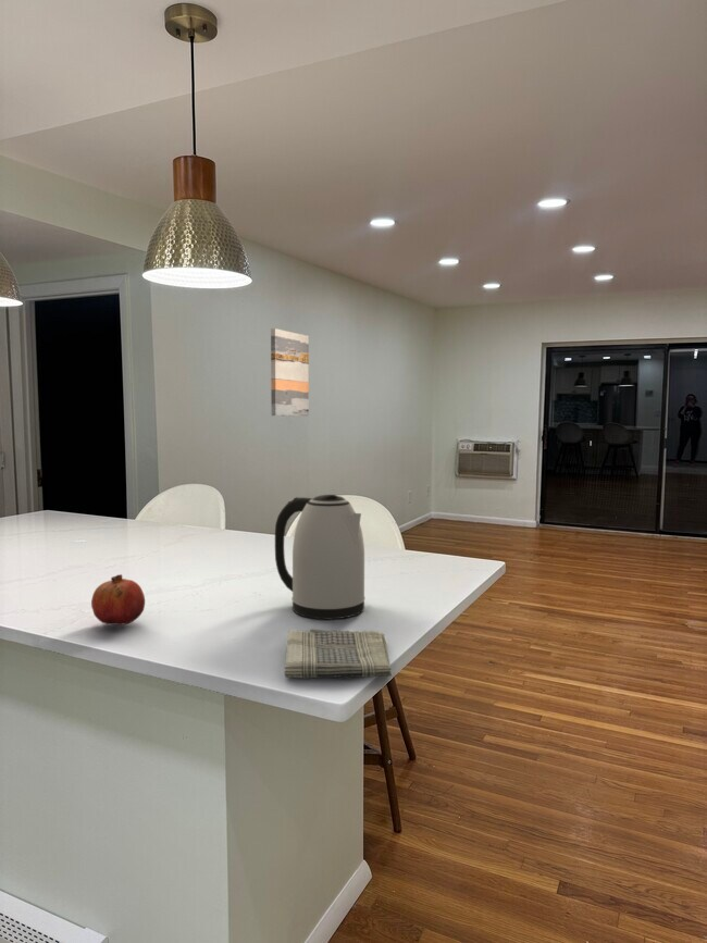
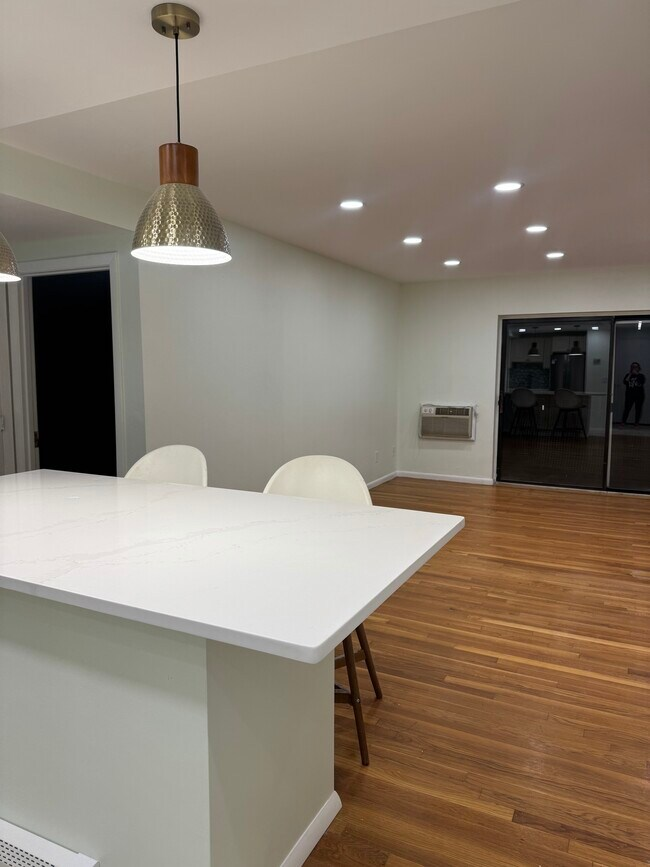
- fruit (117, 599)
- dish towel (337, 649)
- kettle (317, 549)
- wall art (290, 374)
